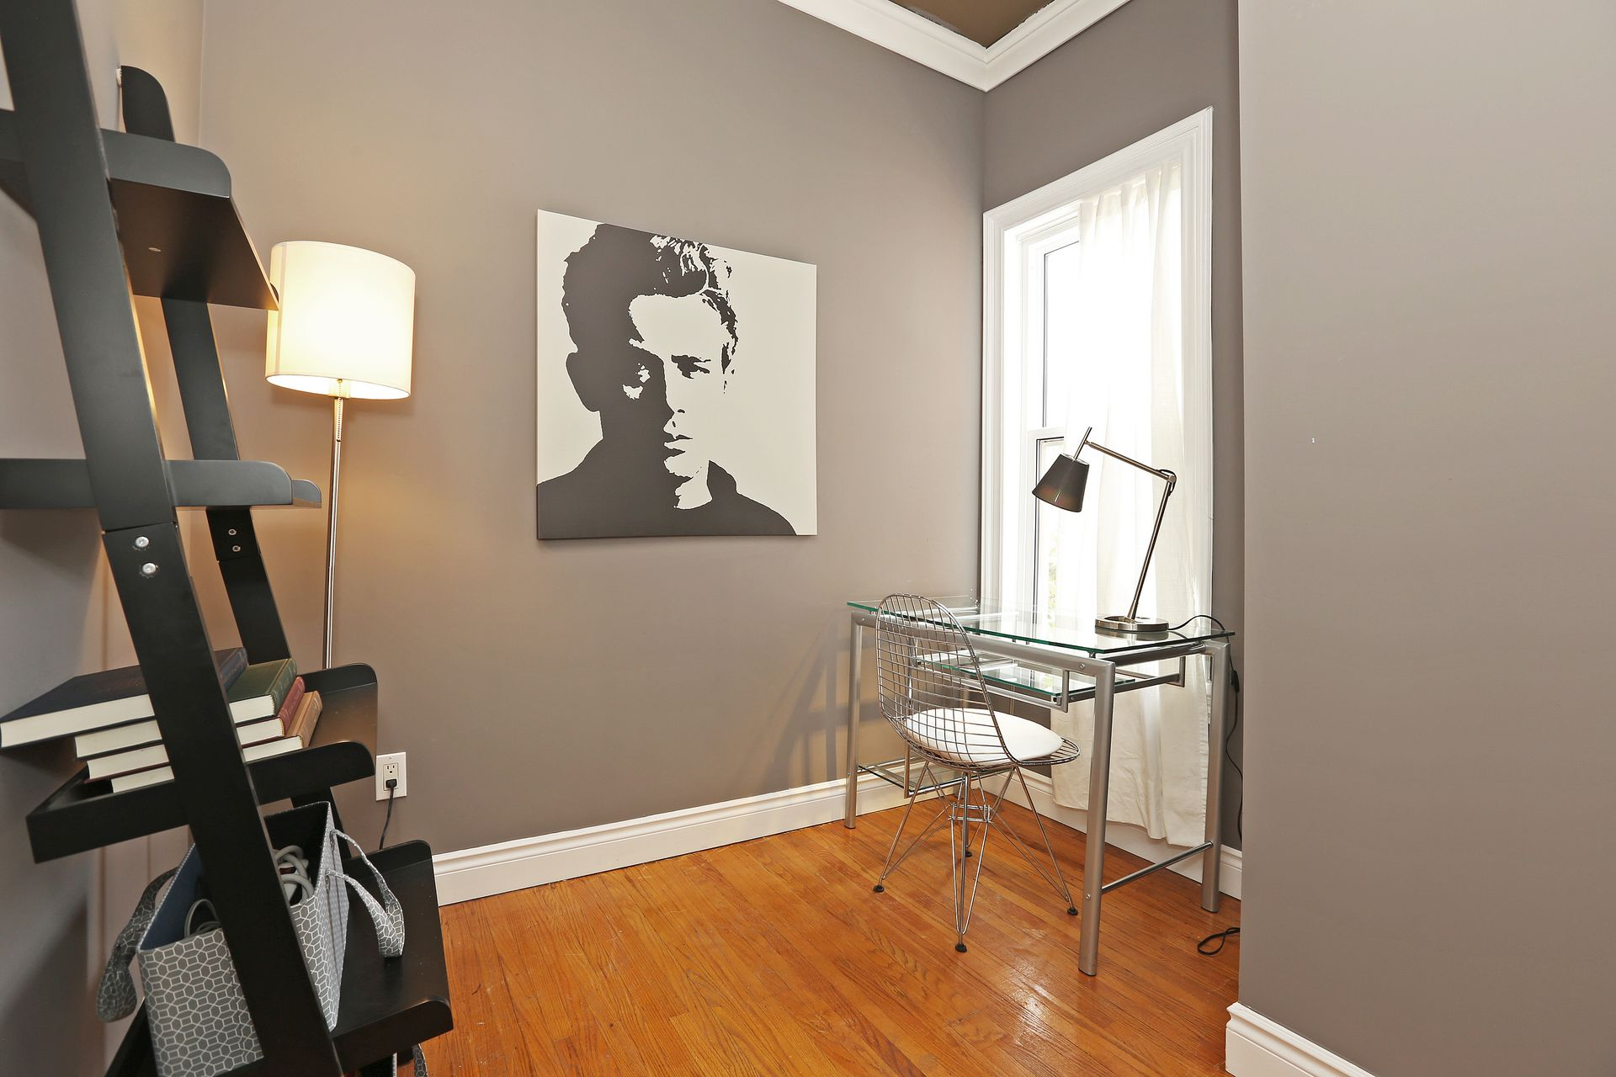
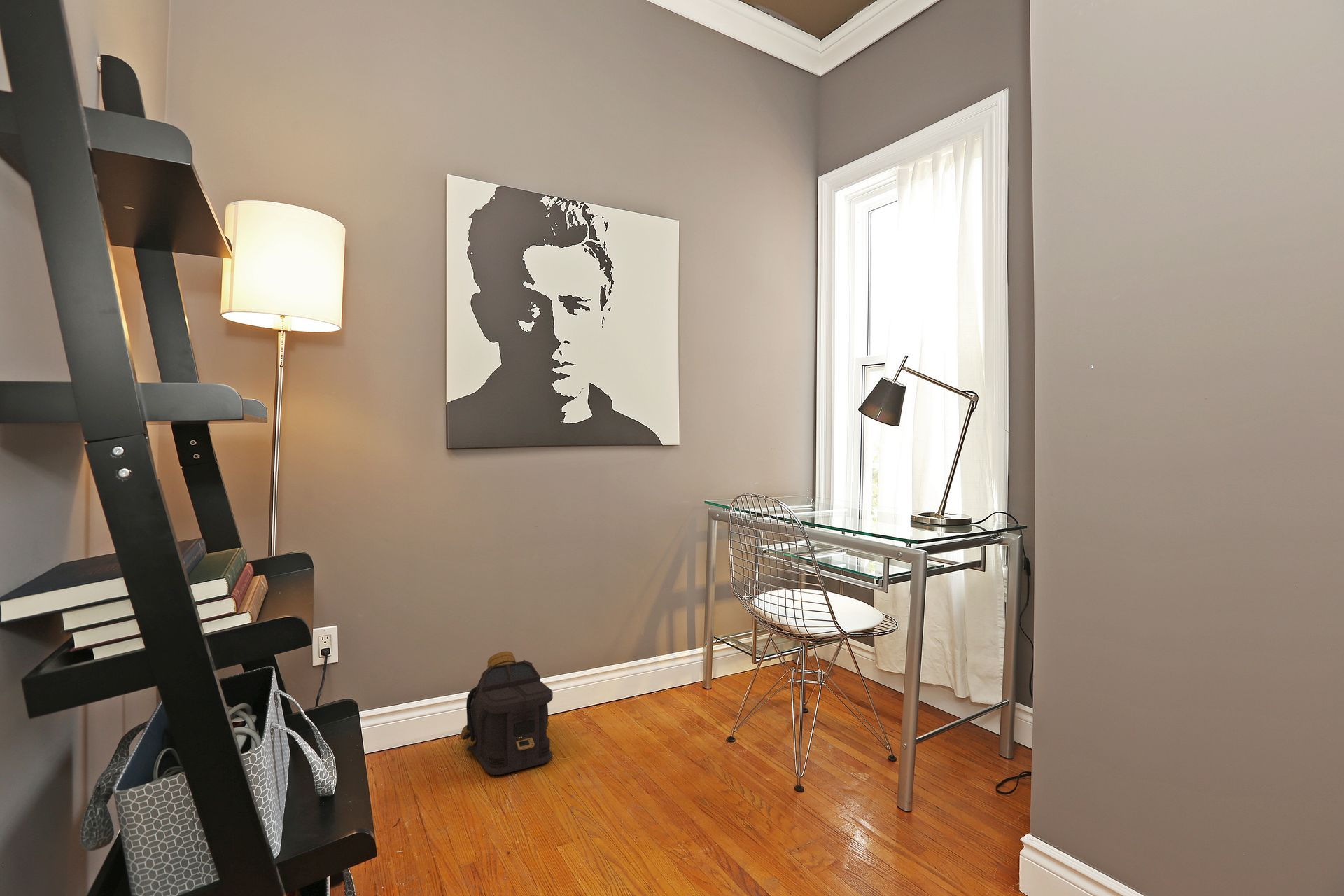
+ backpack (507, 702)
